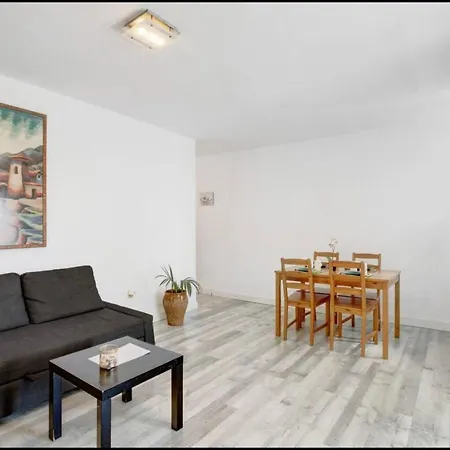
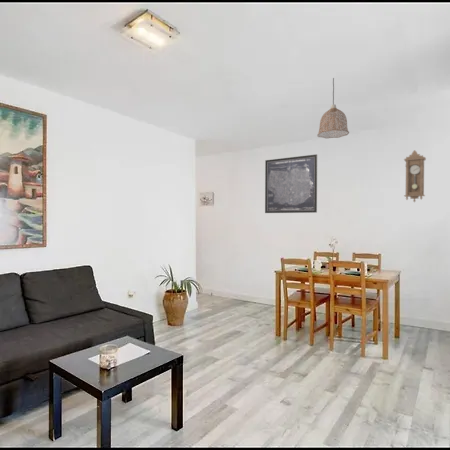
+ pendulum clock (414, 176)
+ pendant lamp (333, 106)
+ wall art (289, 185)
